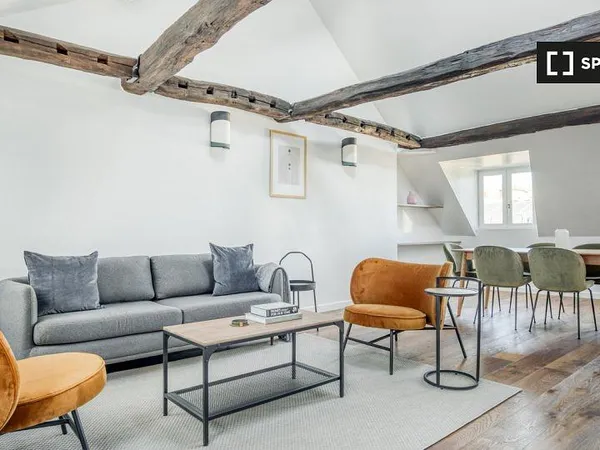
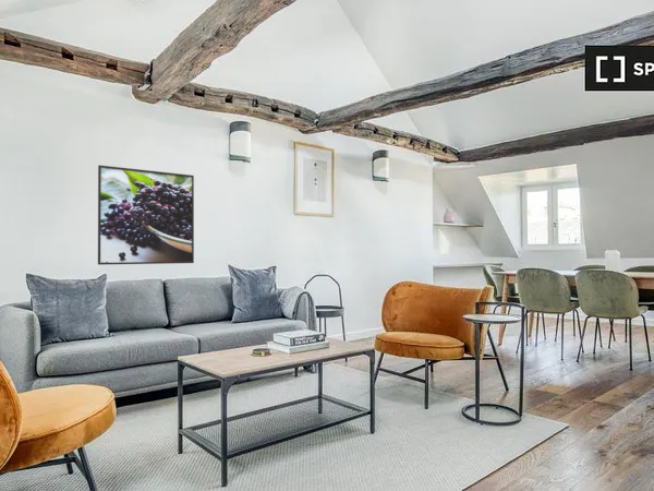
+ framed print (148, 217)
